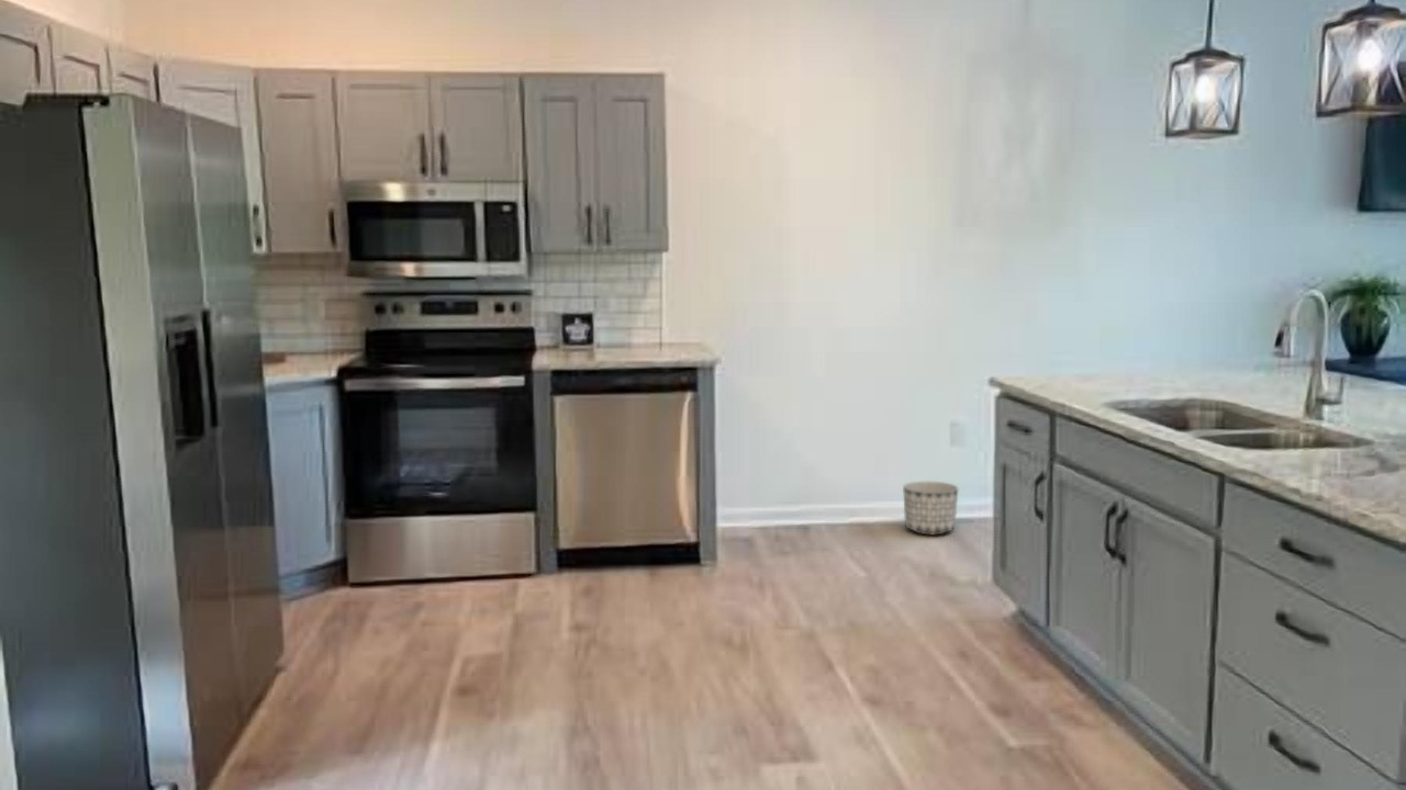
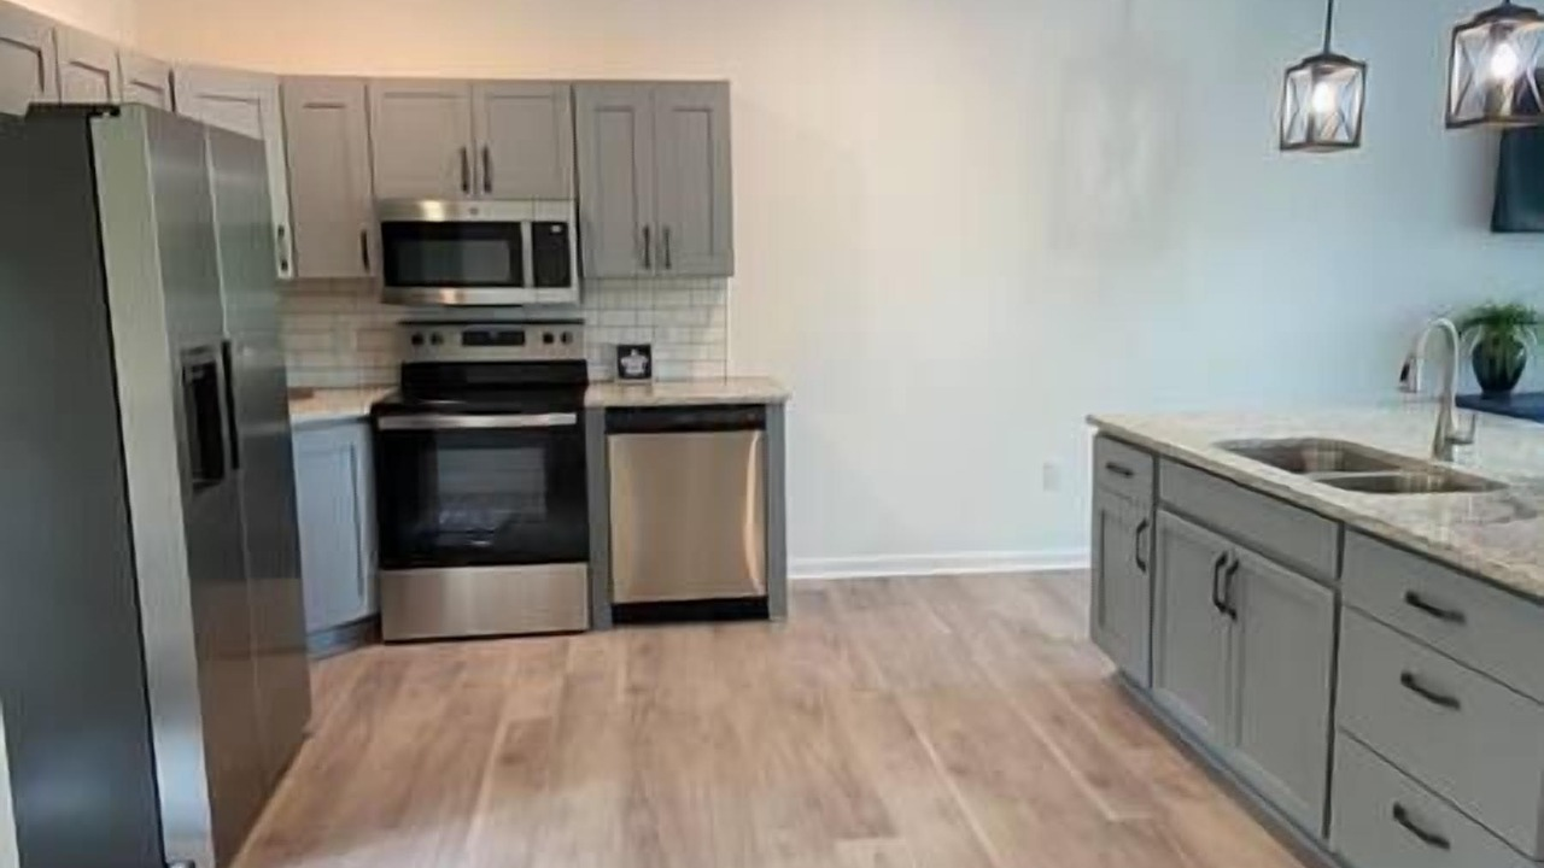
- planter (929, 508)
